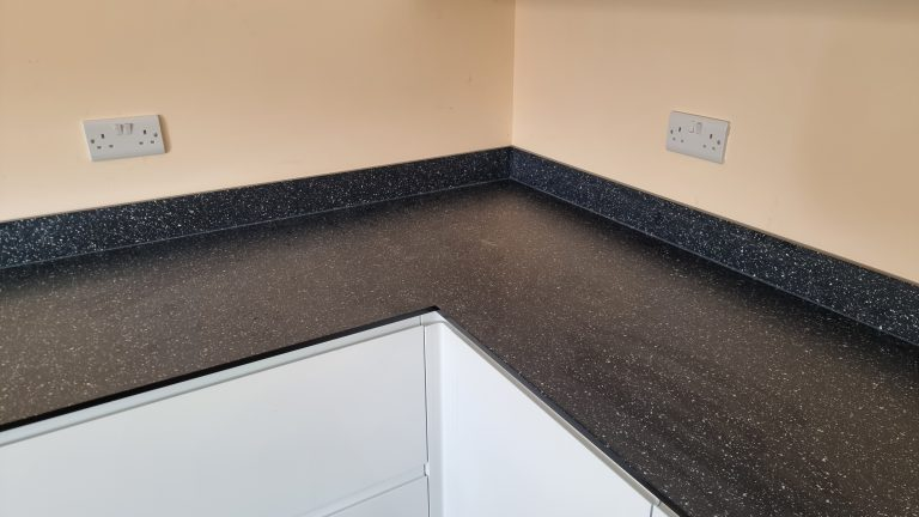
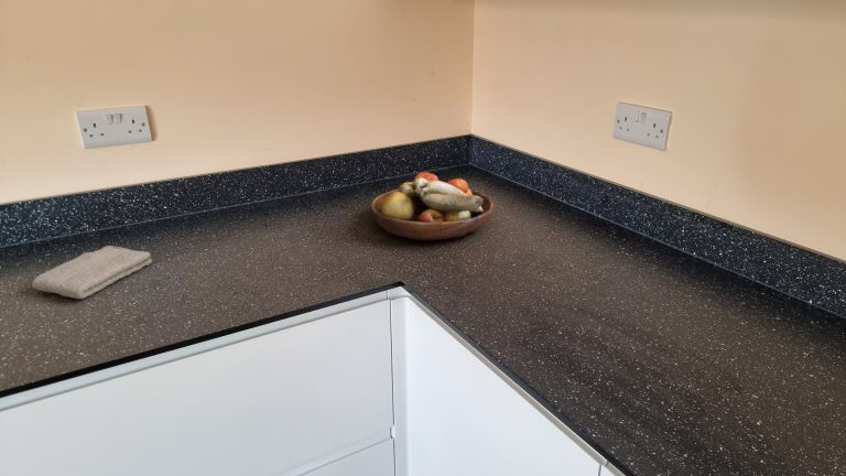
+ fruit bowl (433, 198)
+ washcloth (96, 269)
